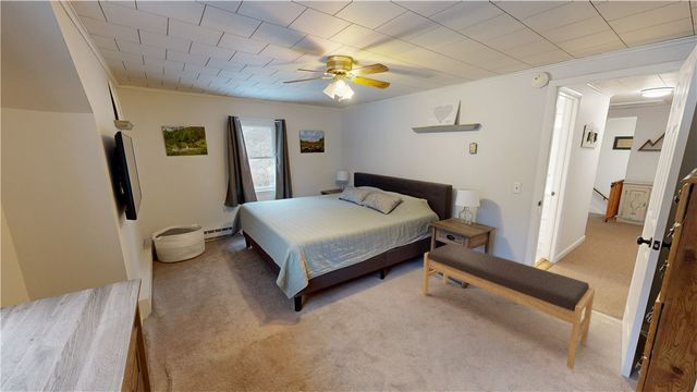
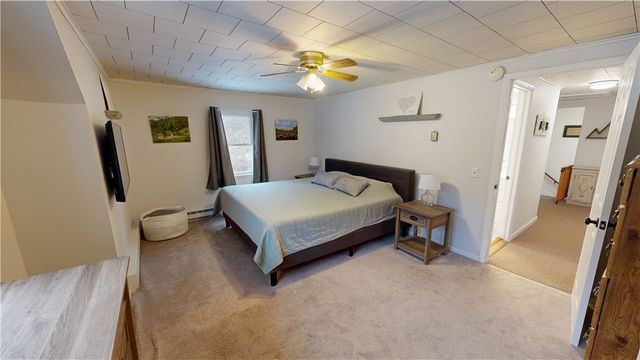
- bench (494, 290)
